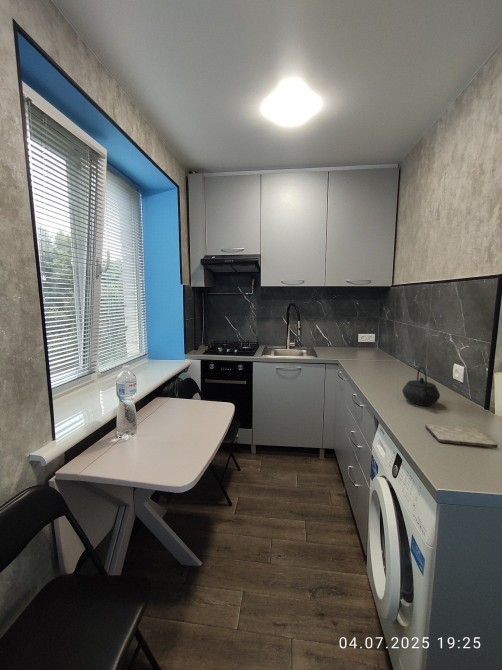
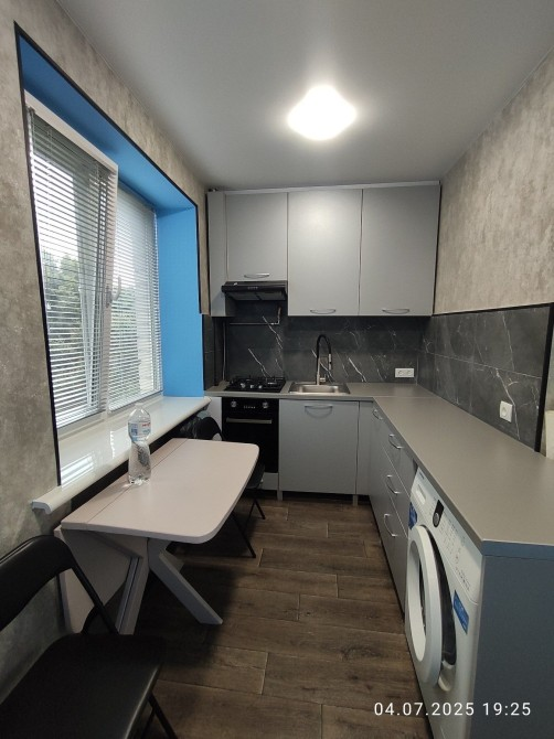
- kettle (421, 385)
- cutting board (458, 434)
